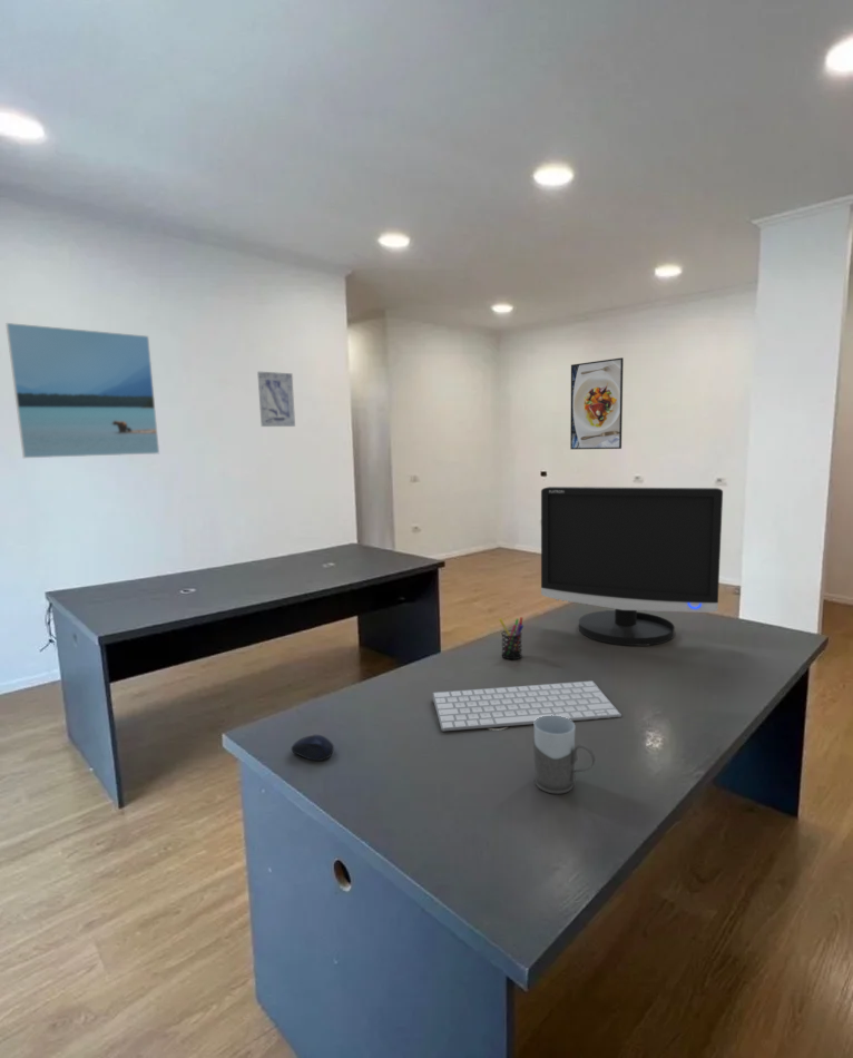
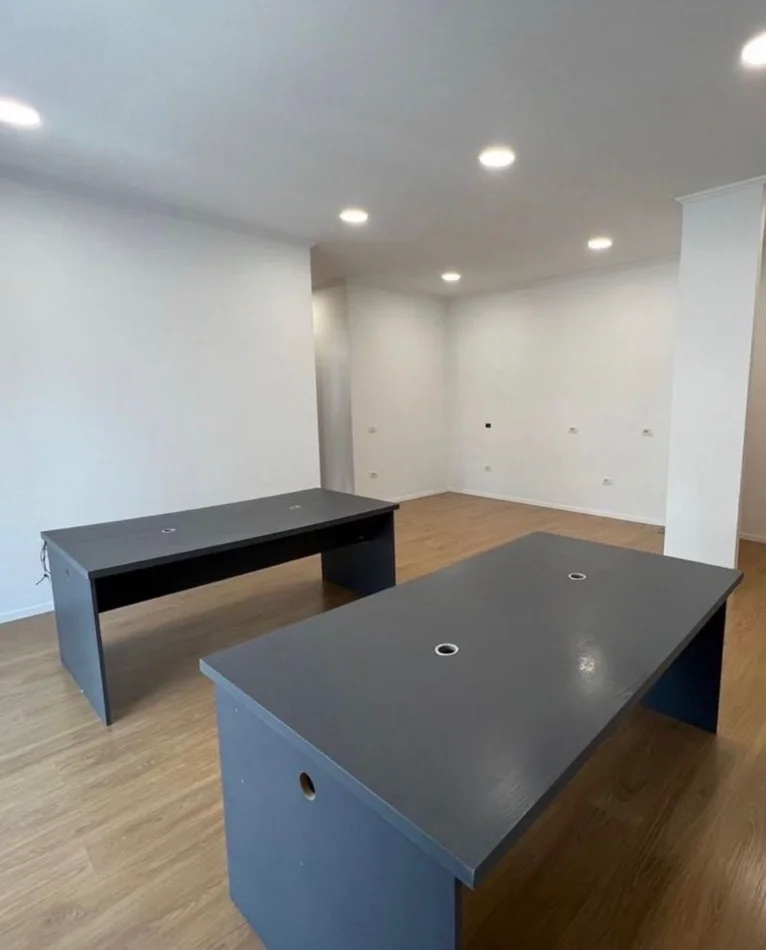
- monitor (626, 559)
- computer keyboard (522, 704)
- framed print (595, 405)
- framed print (88, 393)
- pen holder (513, 635)
- wall art (276, 399)
- mug (563, 756)
- computer mouse (313, 743)
